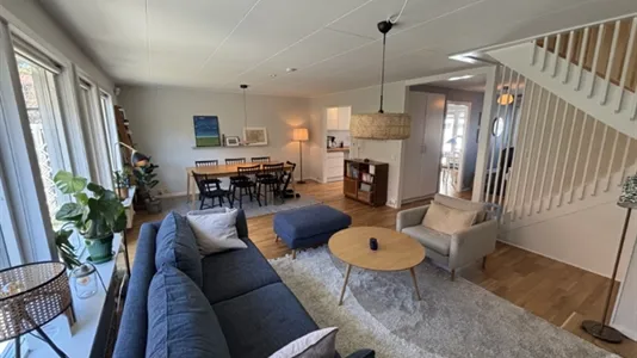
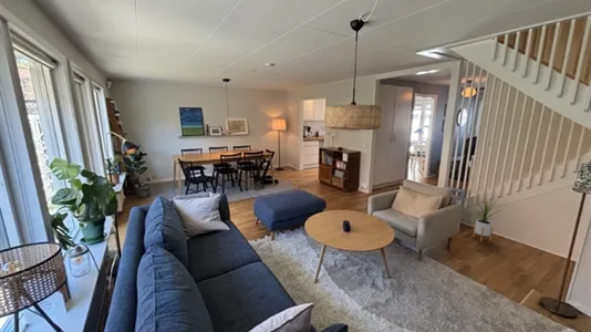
+ house plant (484, 216)
